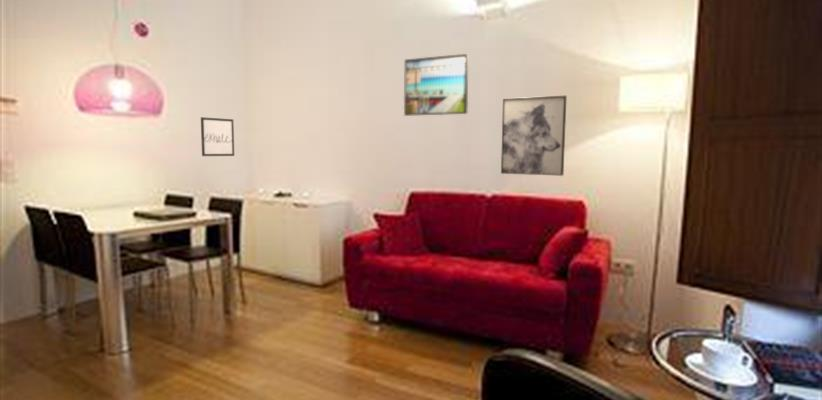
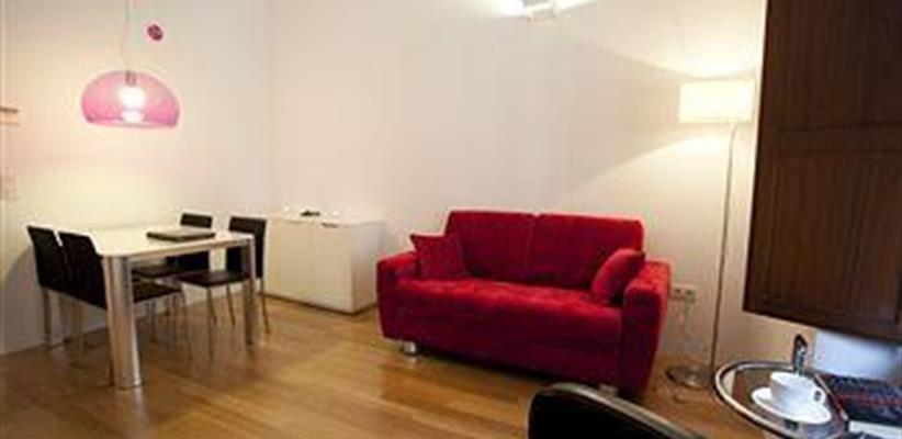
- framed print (435, 85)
- wall art (532, 136)
- wall art (218, 137)
